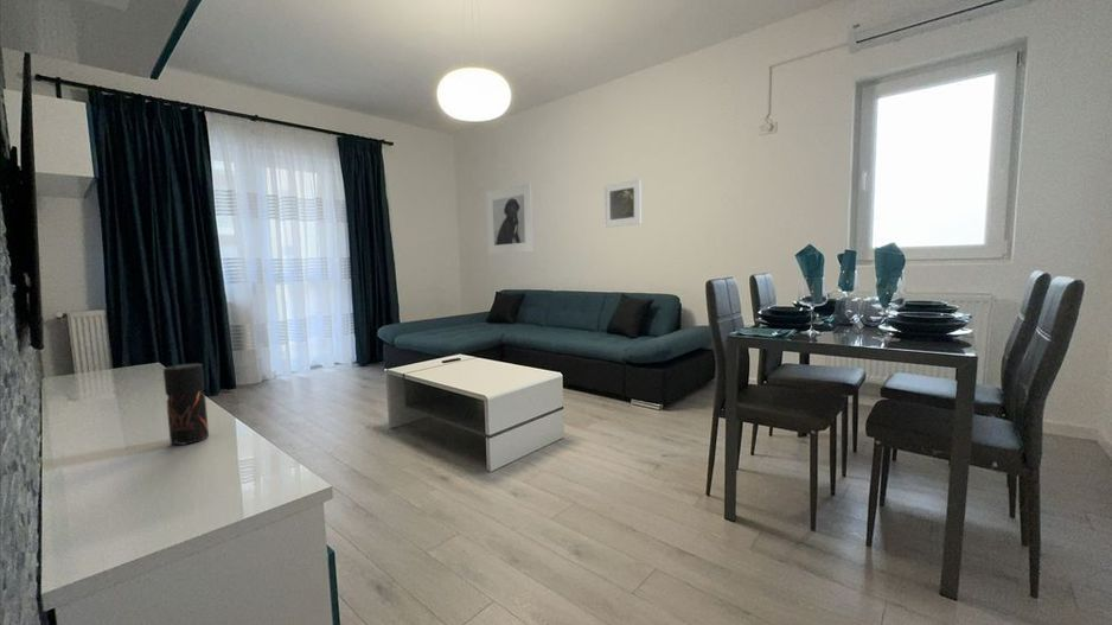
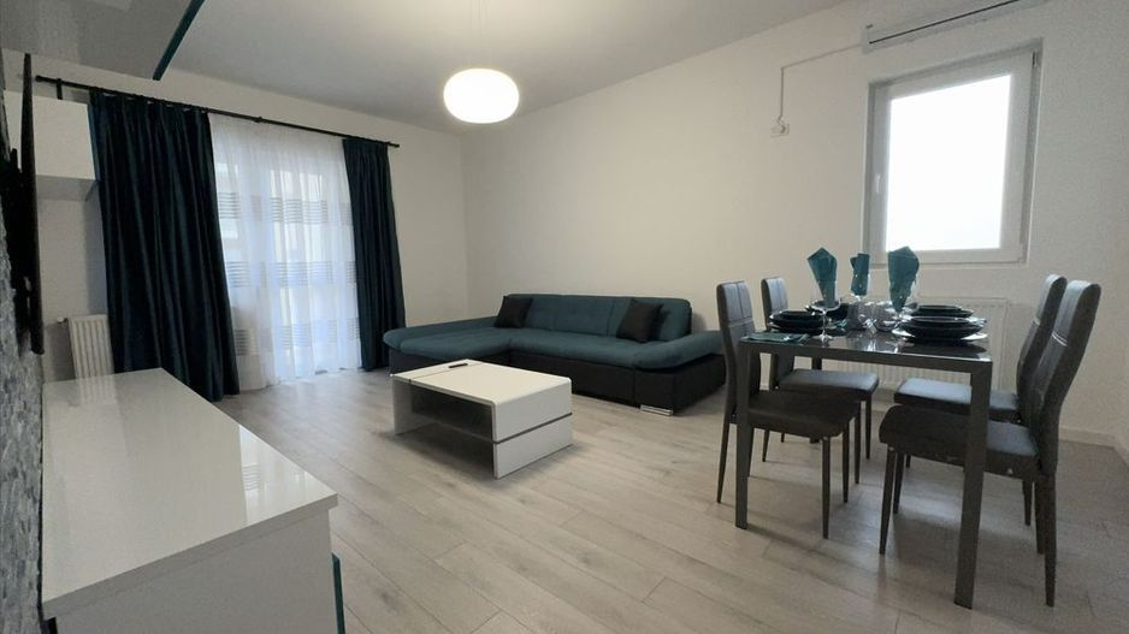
- pepper grinder (186, 402)
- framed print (509, 221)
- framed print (621, 204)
